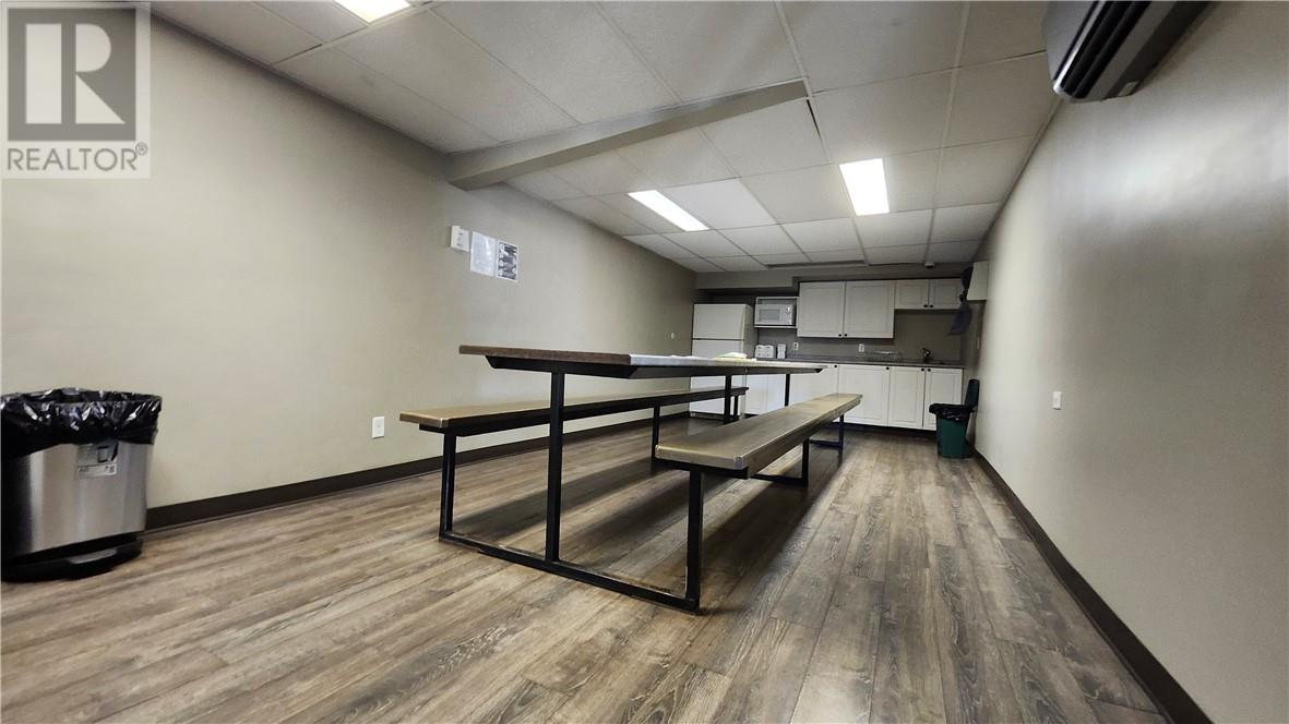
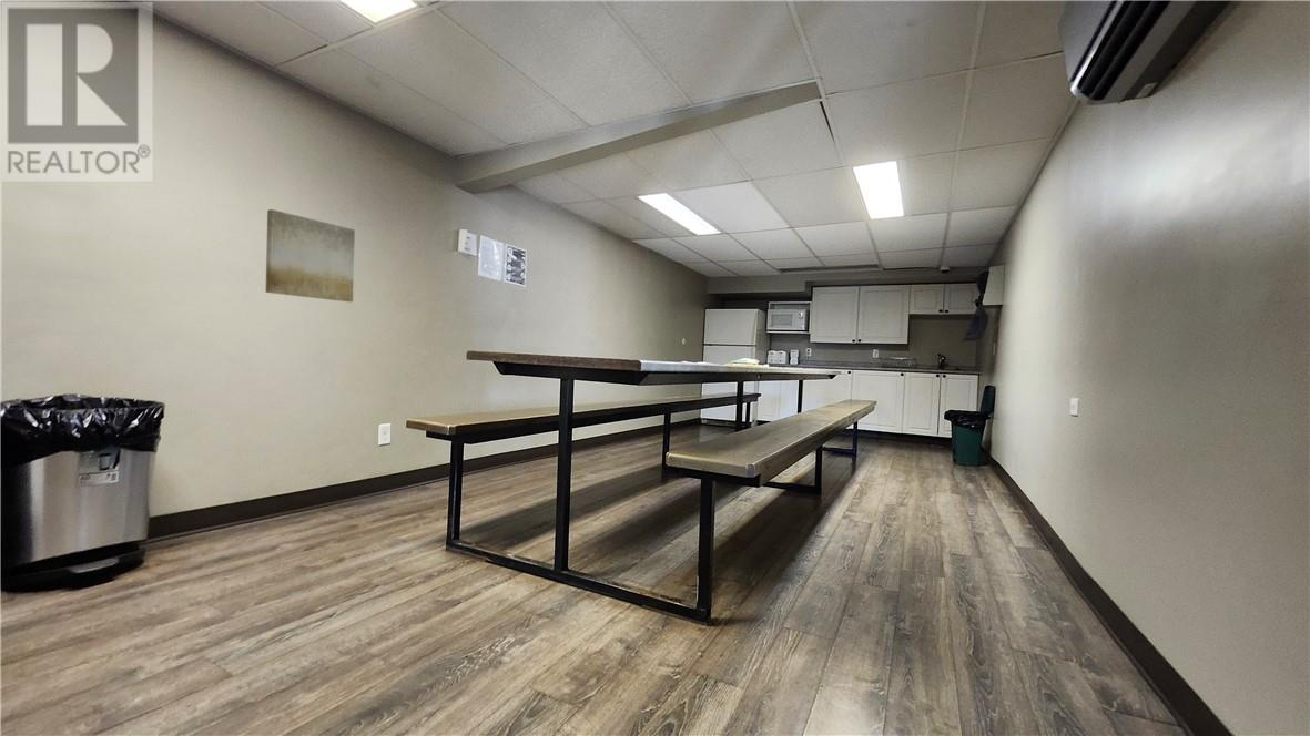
+ wall art (313, 258)
